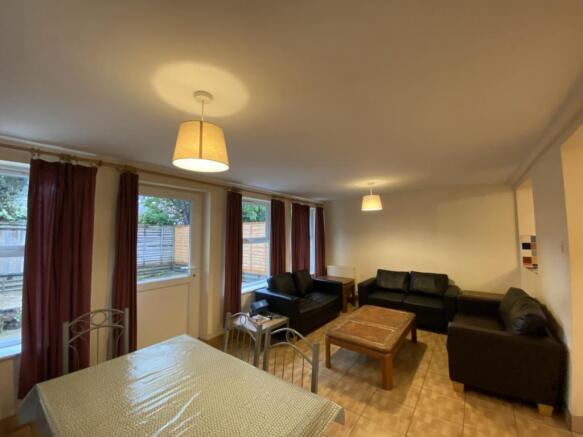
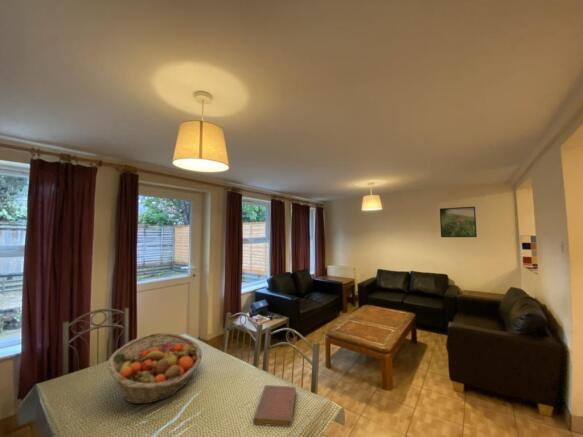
+ notebook (276, 403)
+ fruit basket (158, 363)
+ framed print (457, 222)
